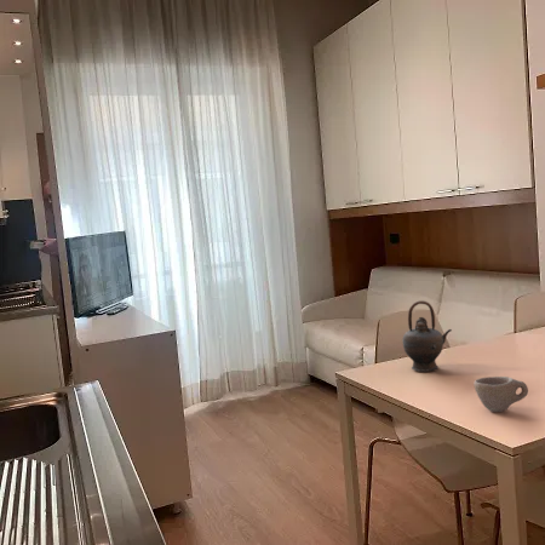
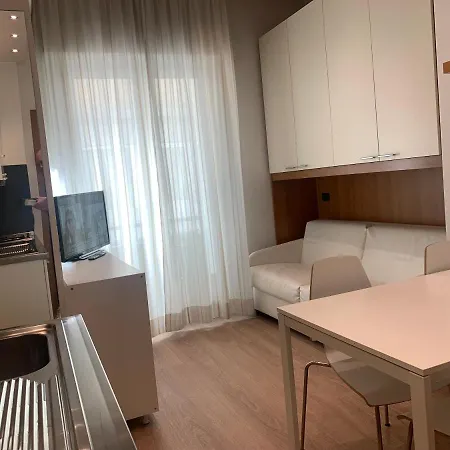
- cup (500, 394)
- teapot (426, 334)
